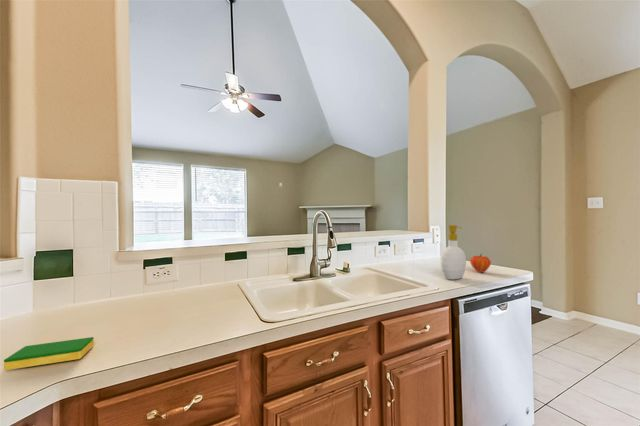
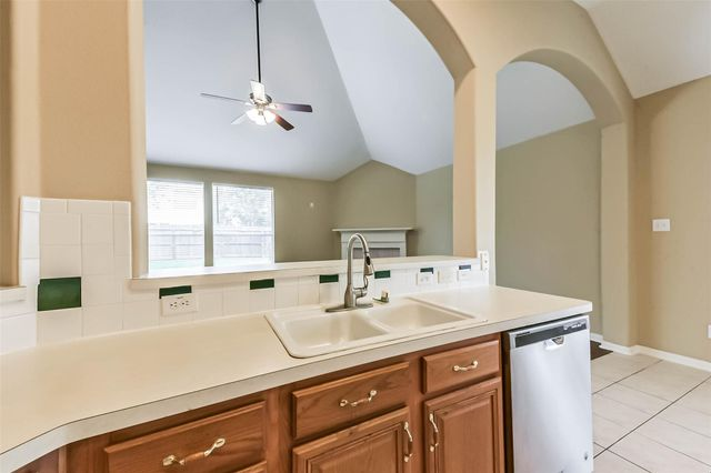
- dish sponge (52, 352)
- fruit (480, 262)
- soap bottle (453, 251)
